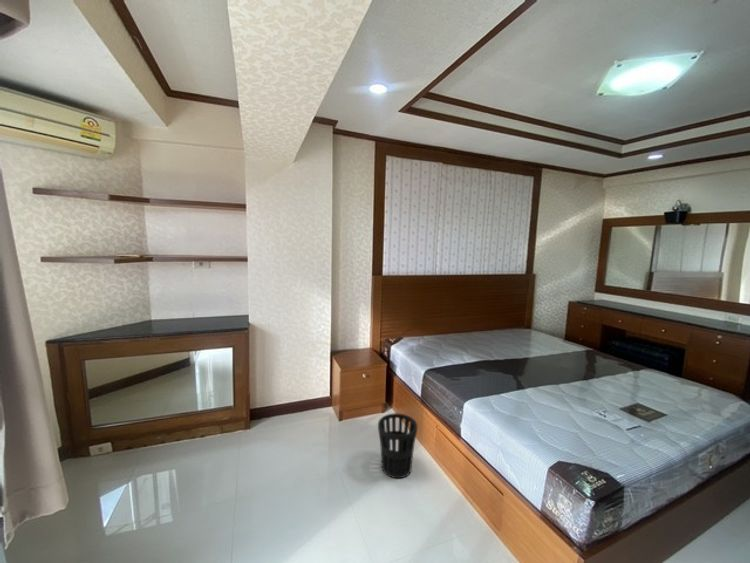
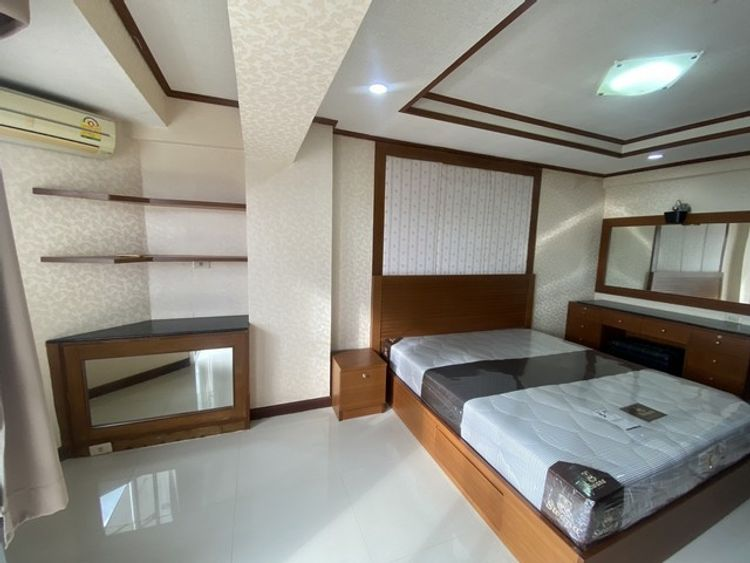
- wastebasket (398, 445)
